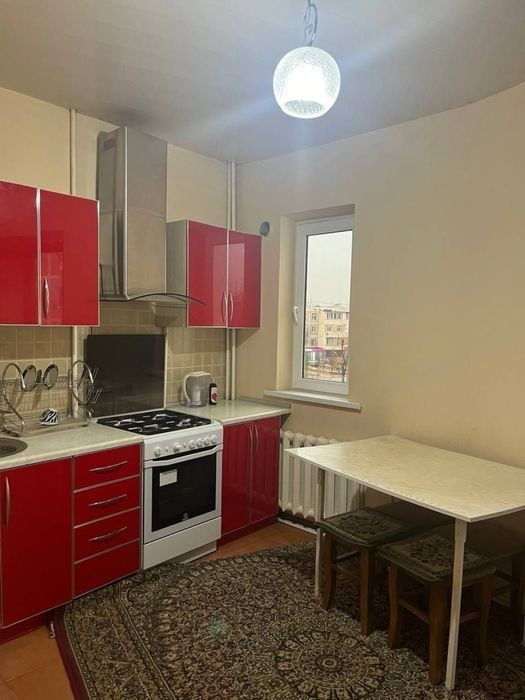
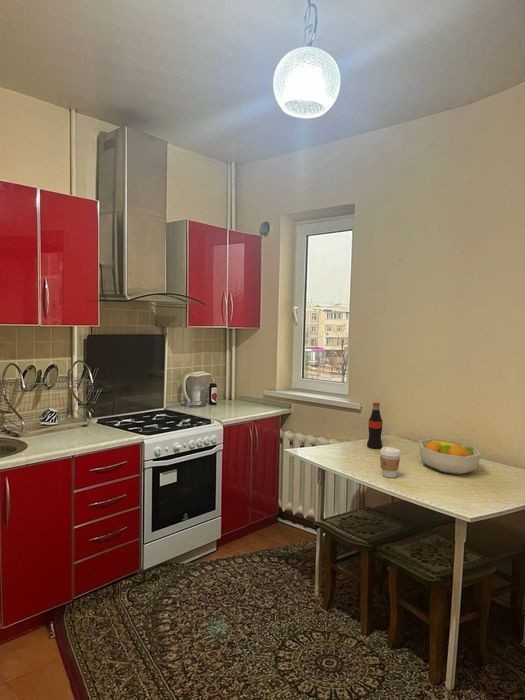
+ bottle (375, 424)
+ fruit bowl (448, 452)
+ coffee cup (390, 462)
